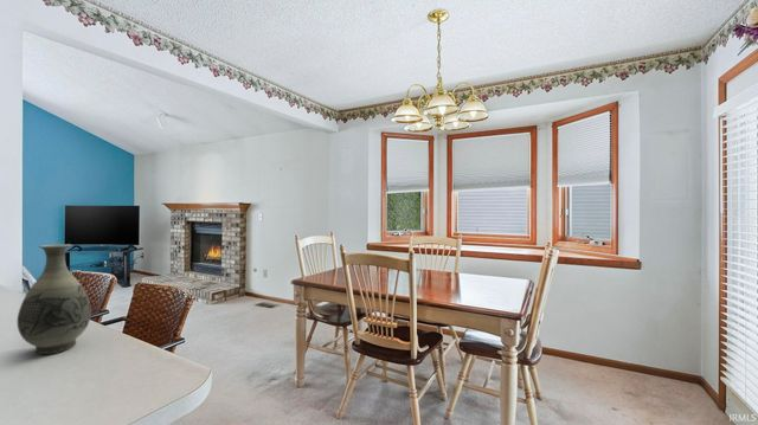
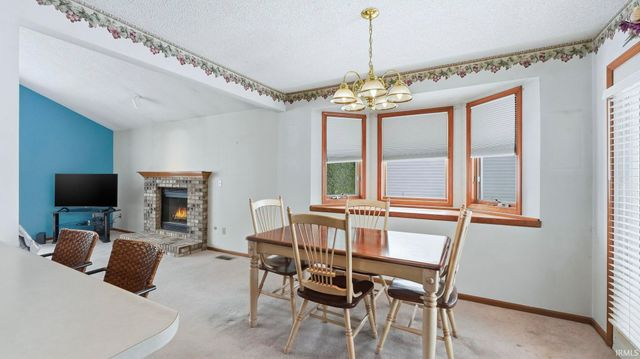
- vase (56, 296)
